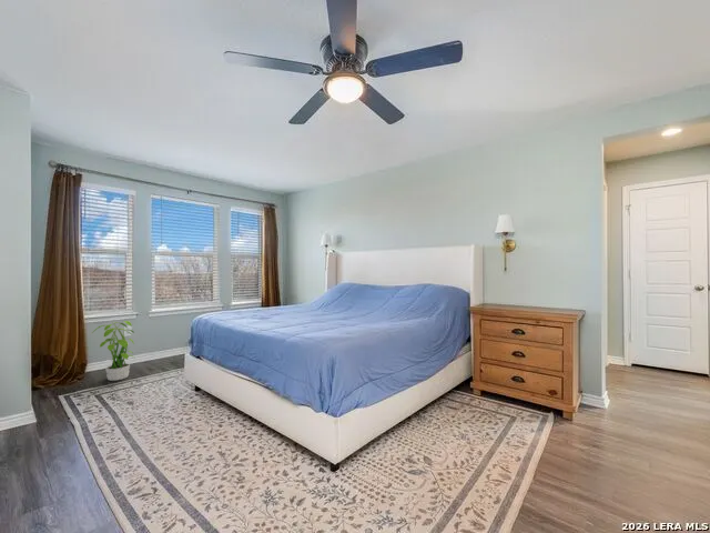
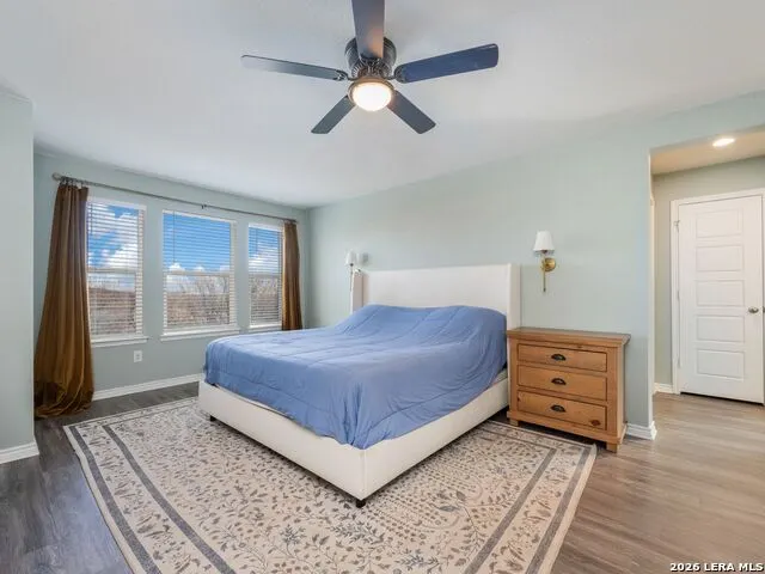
- potted plant (113, 350)
